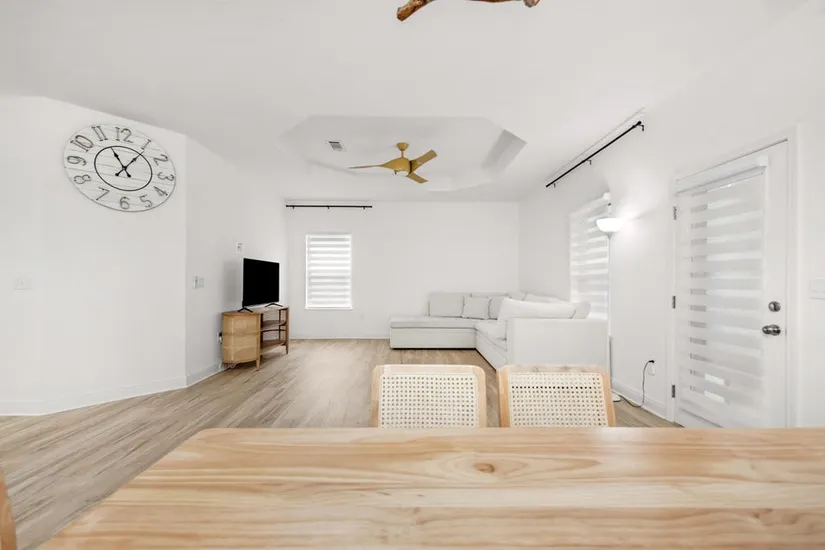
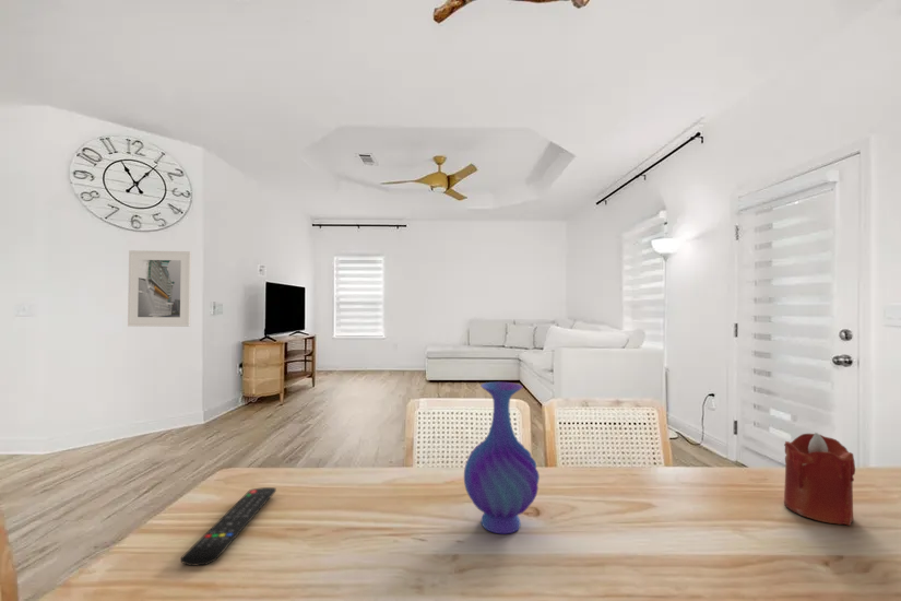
+ remote control (236, 519)
+ vase (501, 453)
+ candle (818, 472)
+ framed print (159, 288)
